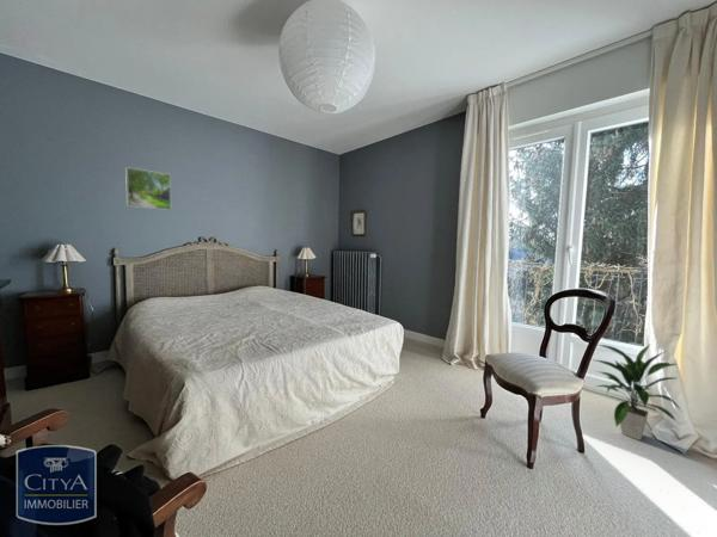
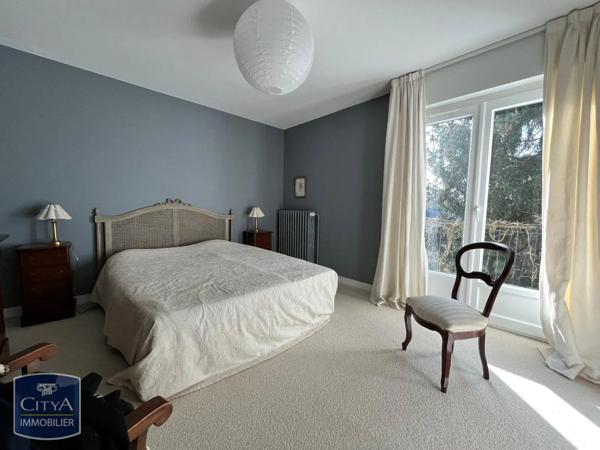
- indoor plant (632, 389)
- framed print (149, 189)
